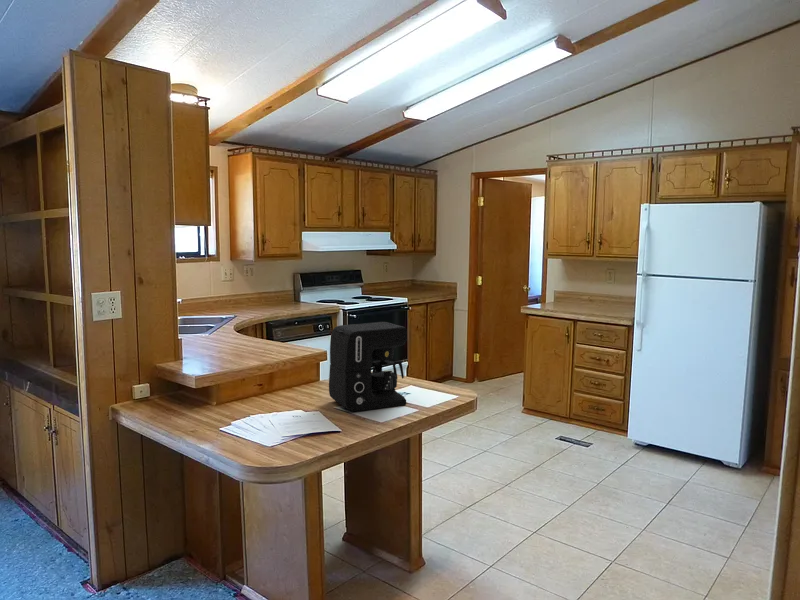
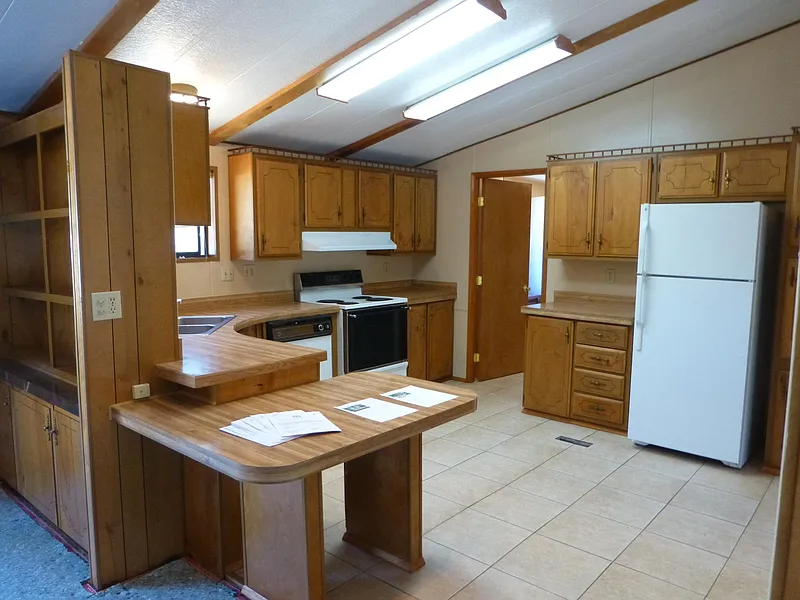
- coffee maker (372, 364)
